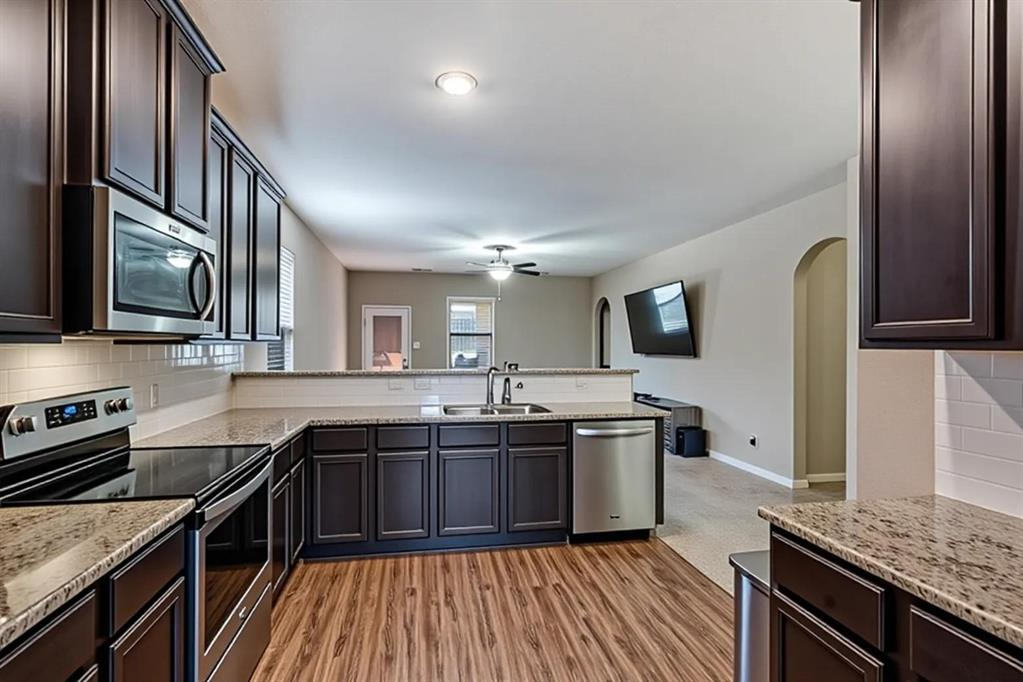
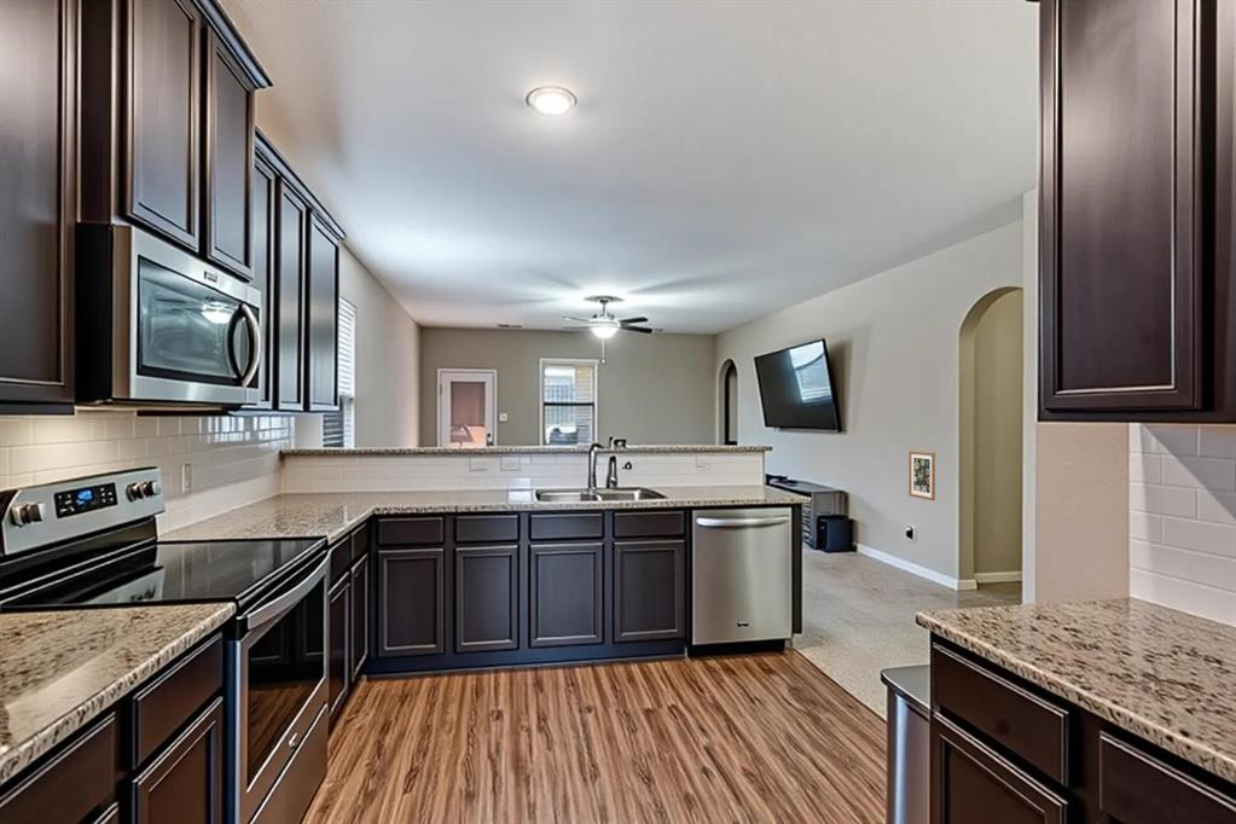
+ wall art (921, 475)
